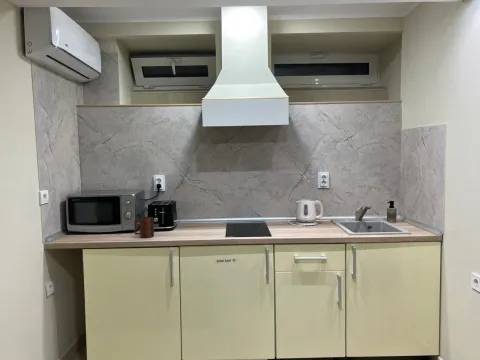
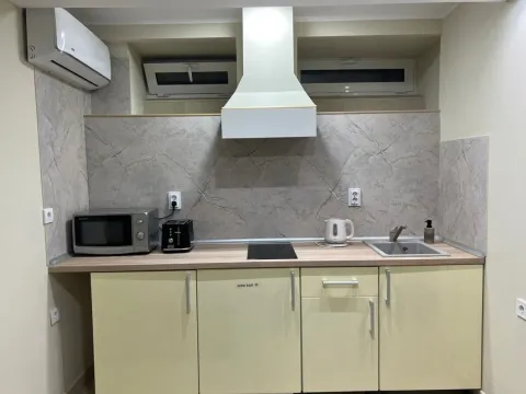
- mug (144, 227)
